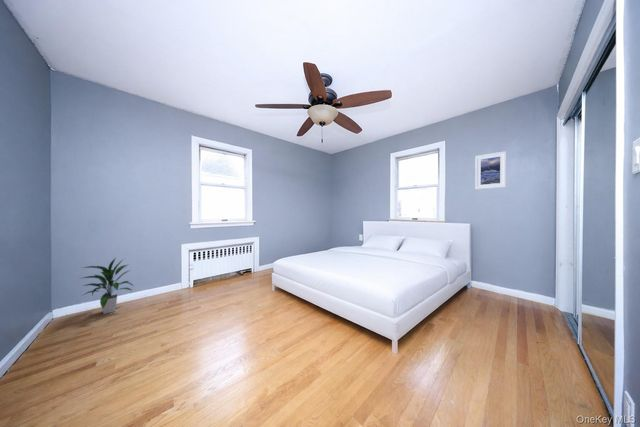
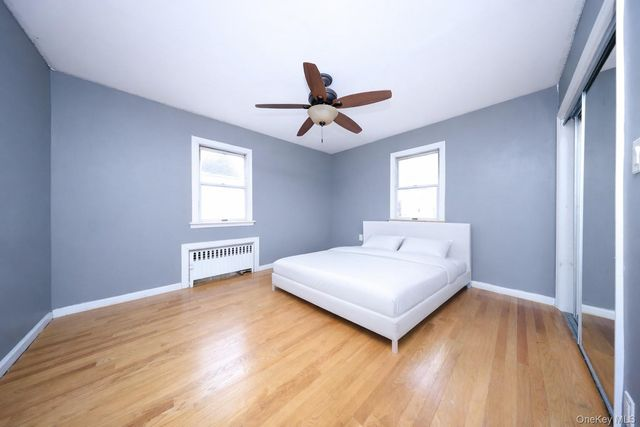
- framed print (490, 171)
- indoor plant (108, 285)
